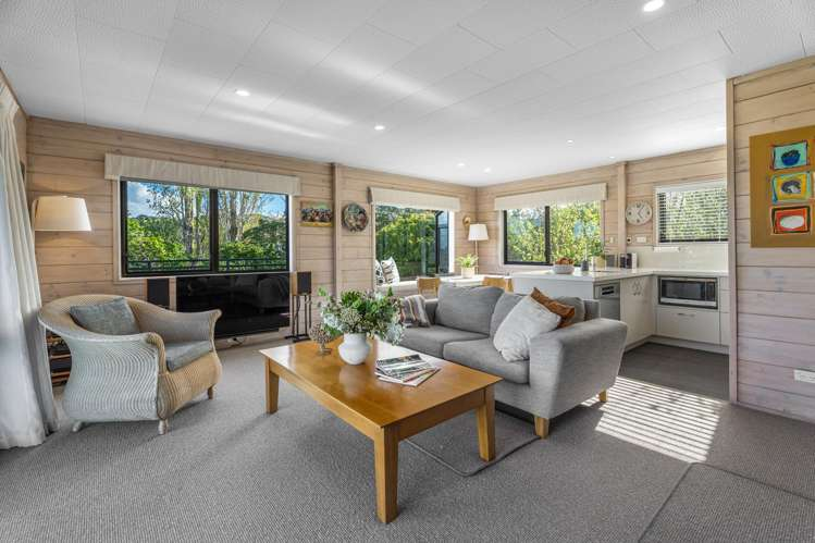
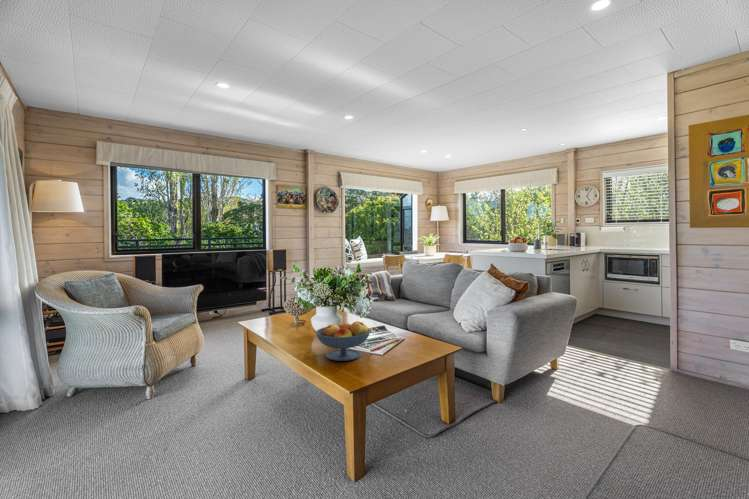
+ fruit bowl (343, 338)
